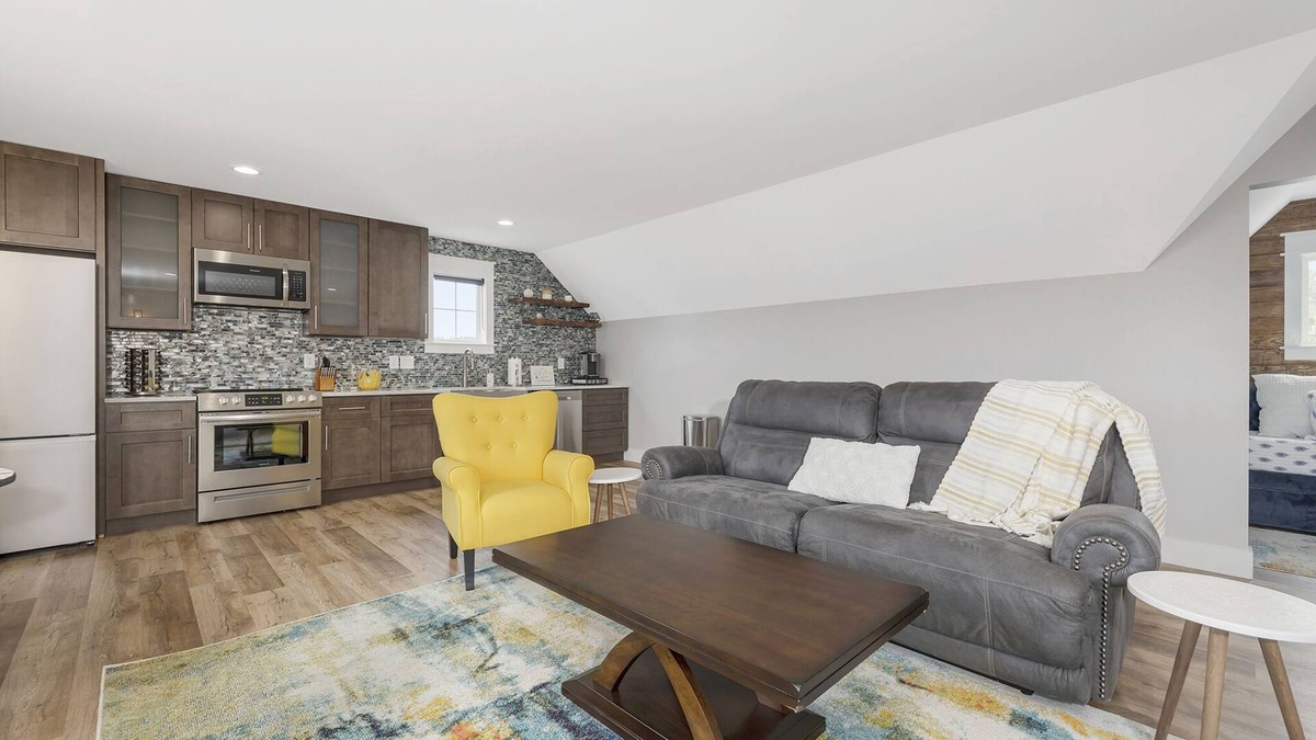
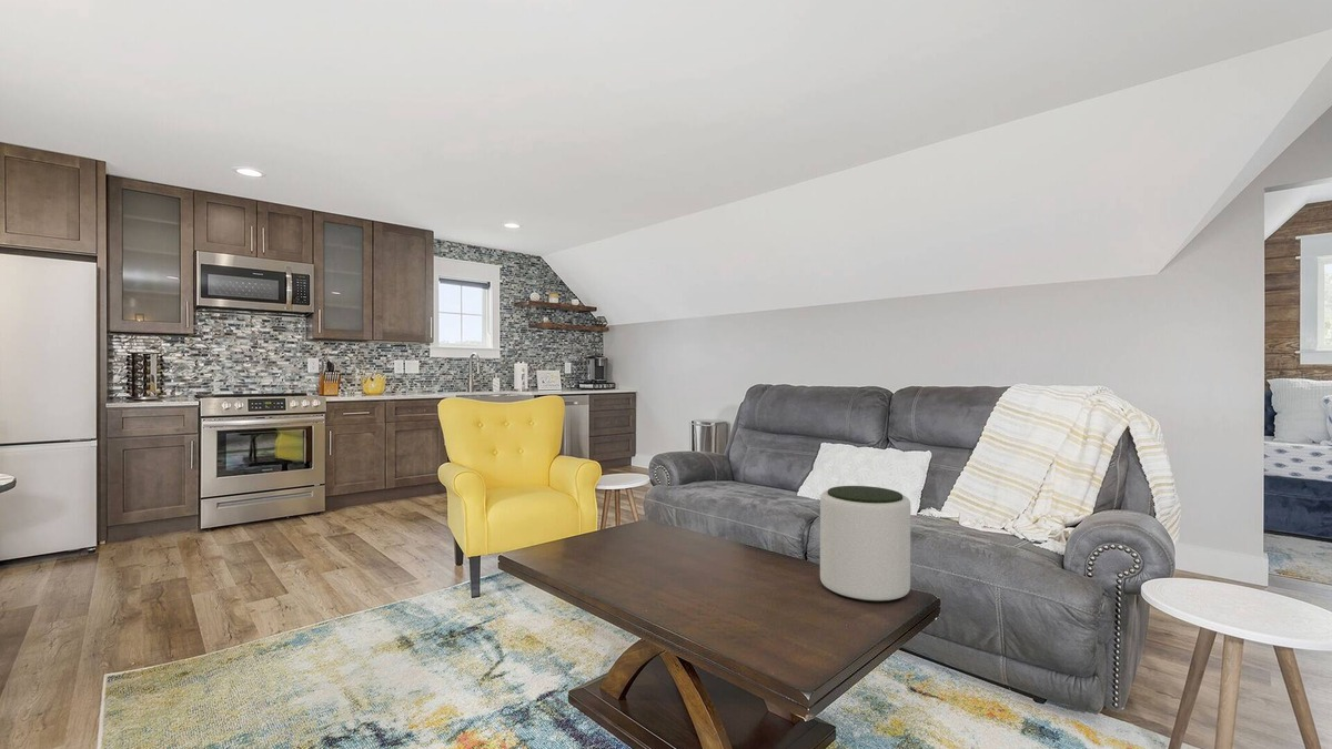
+ plant pot (864, 539)
